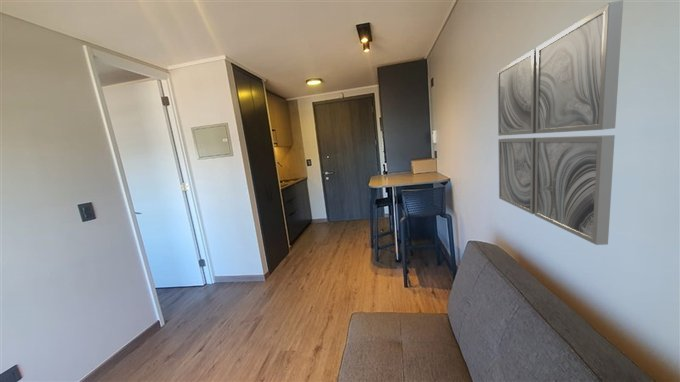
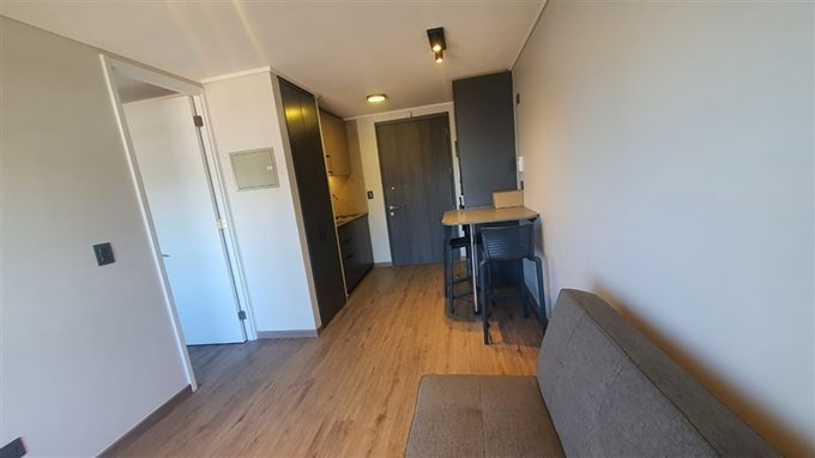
- wall art (539, 137)
